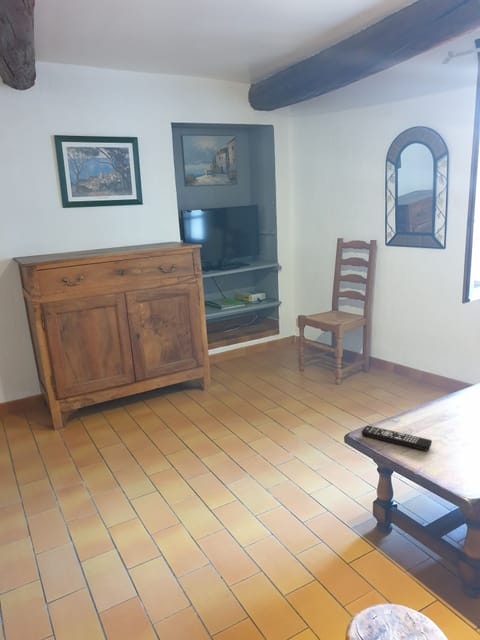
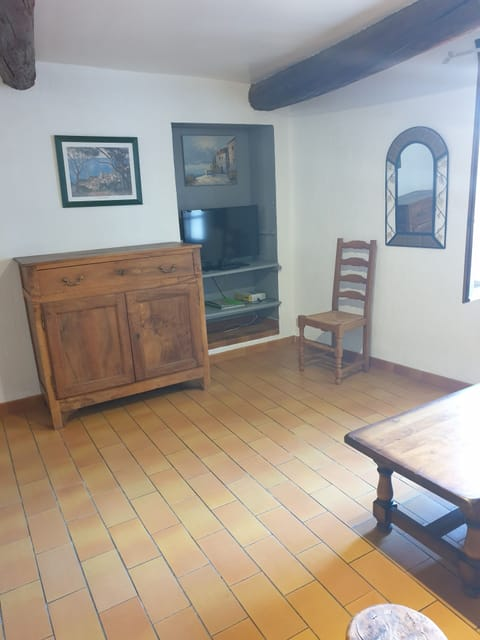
- remote control (395, 437)
